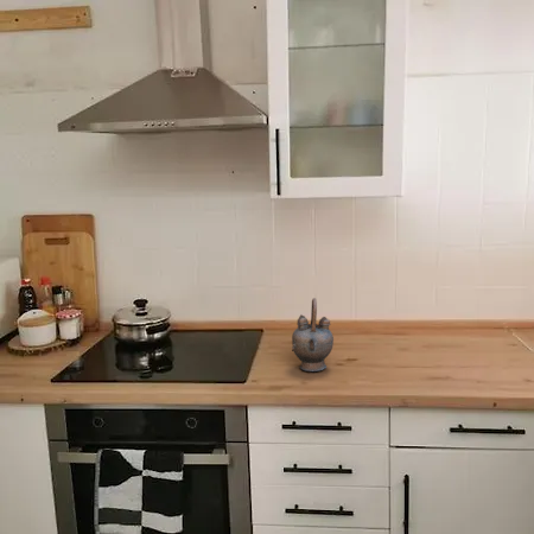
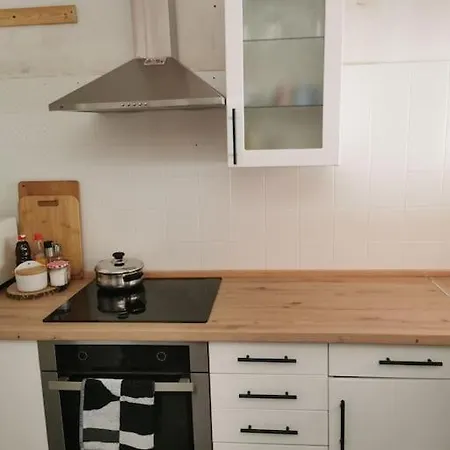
- teapot (312, 335)
